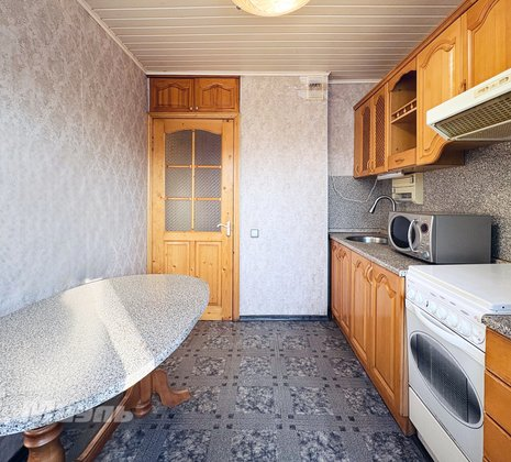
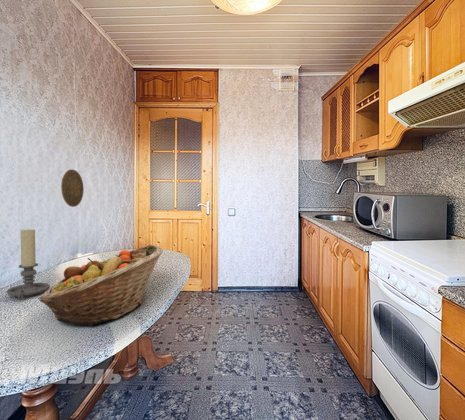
+ candle holder (26, 261)
+ decorative plate (74, 188)
+ fruit basket (108, 278)
